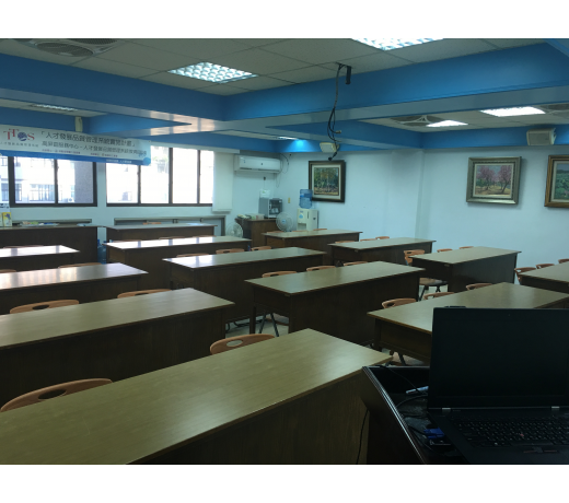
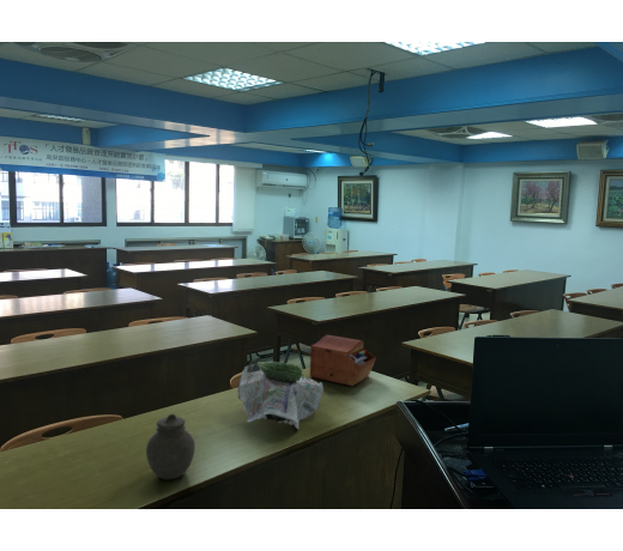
+ newspaper (282, 387)
+ jar (170, 443)
+ sewing box (343, 359)
